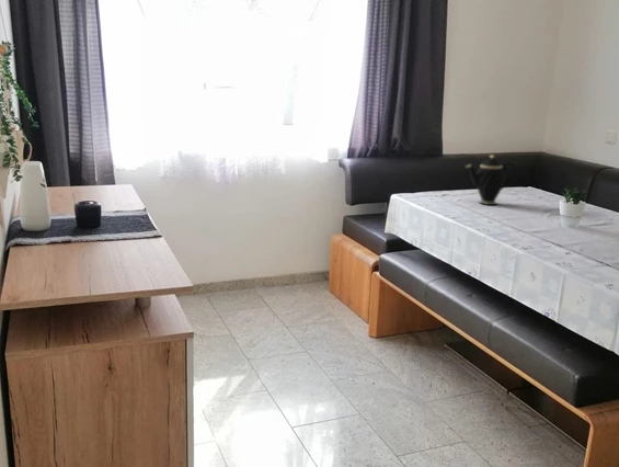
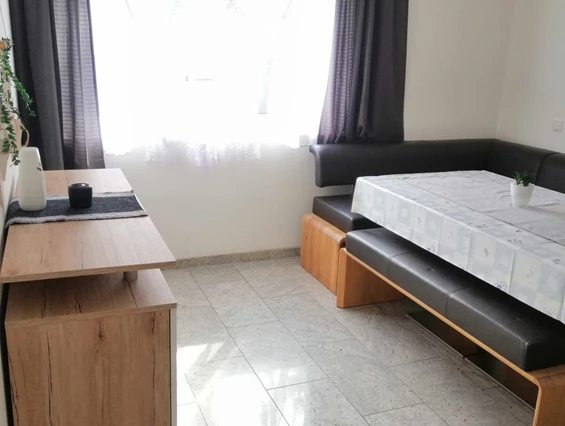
- teapot (489, 179)
